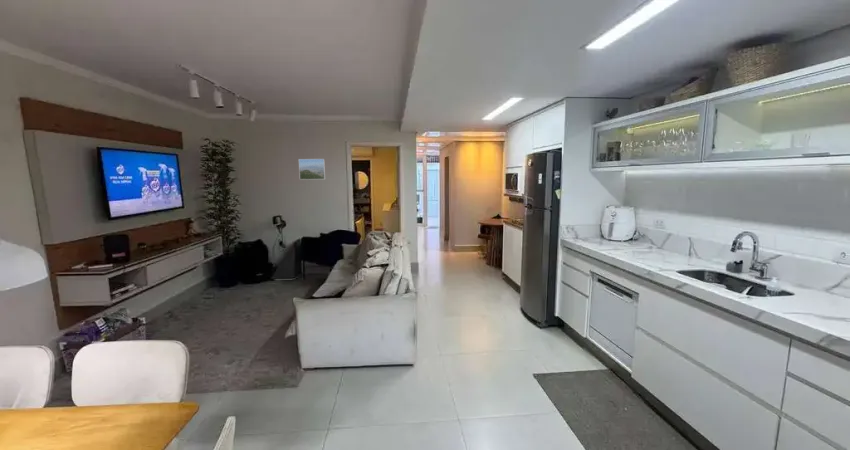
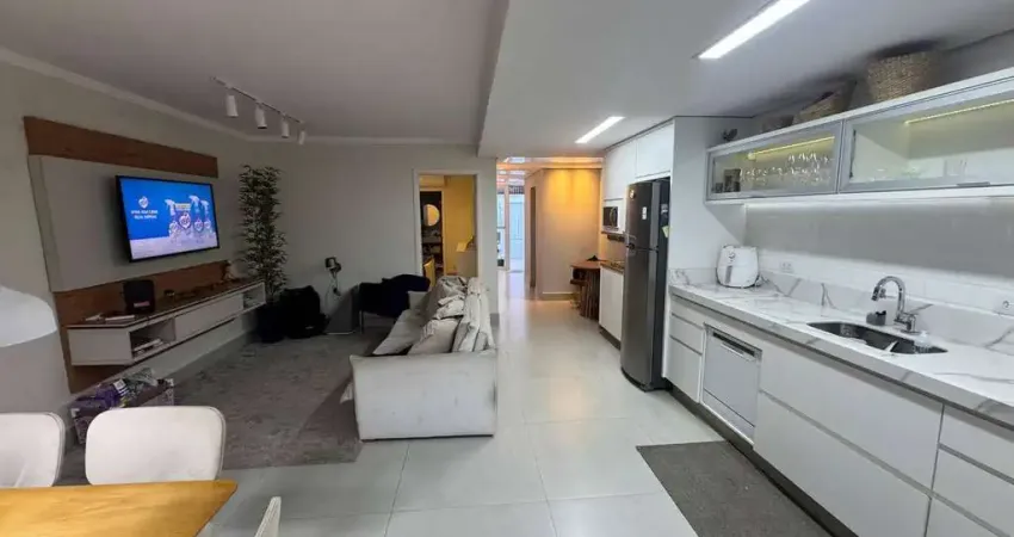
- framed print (312, 169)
